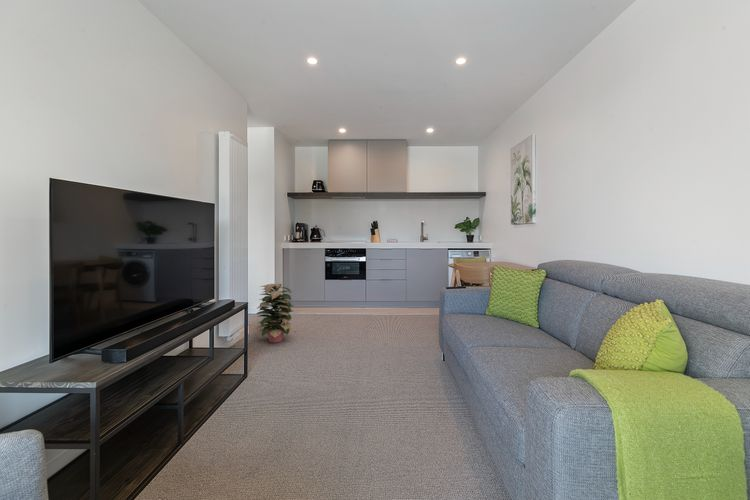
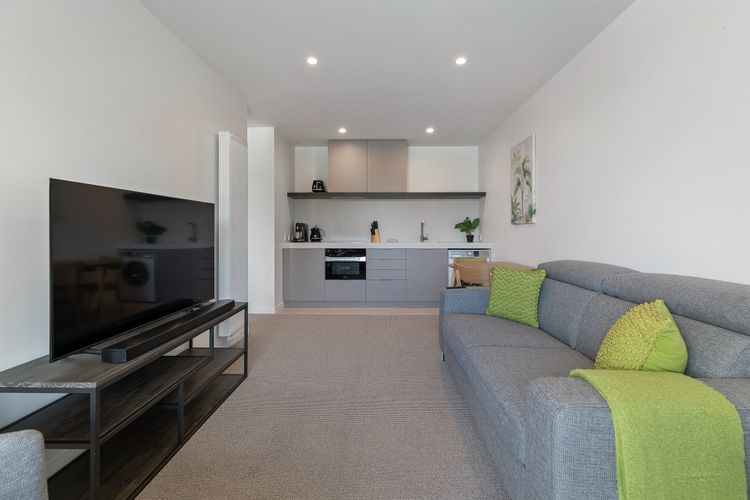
- decorative plant (275, 312)
